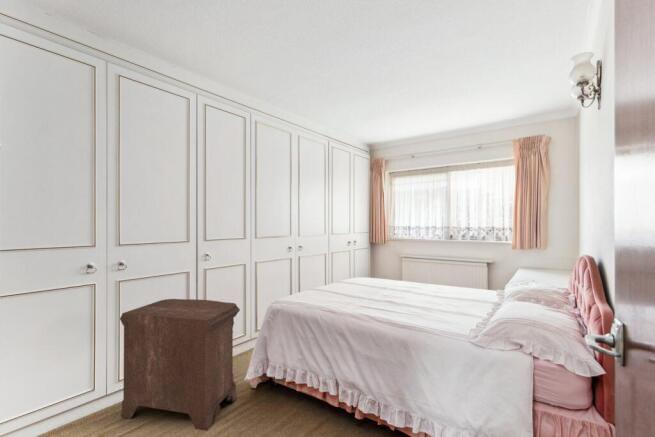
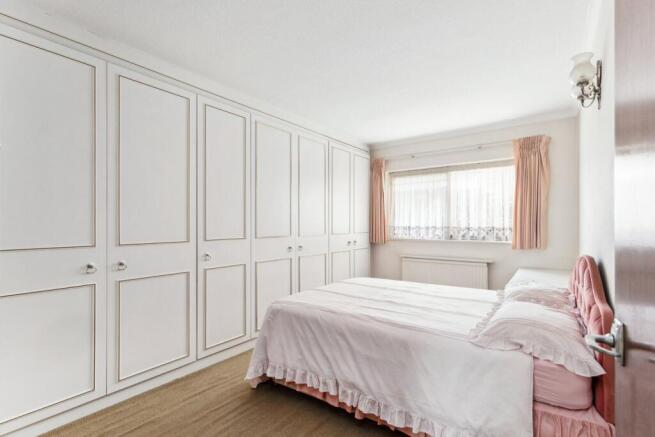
- nightstand (186, 355)
